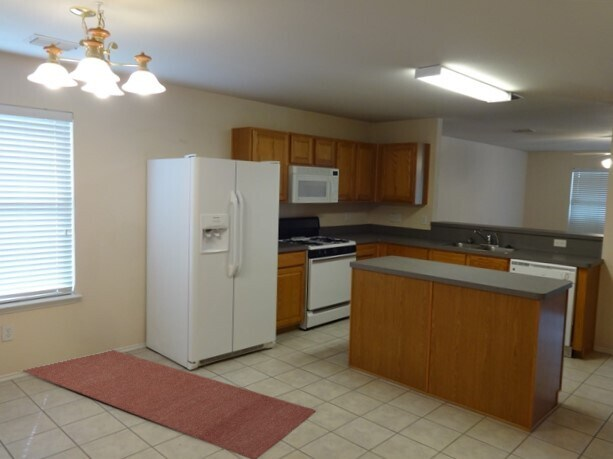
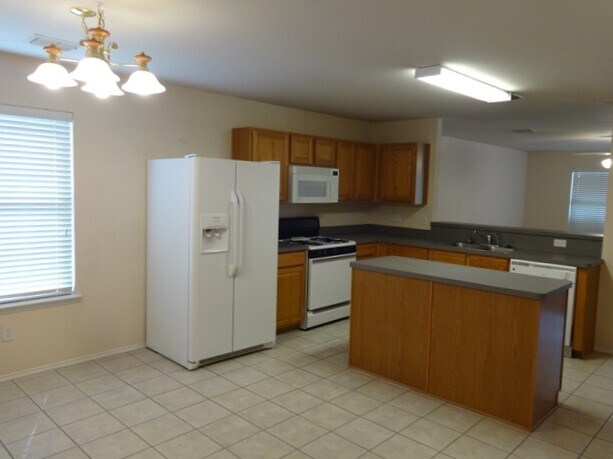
- rug (153, 387)
